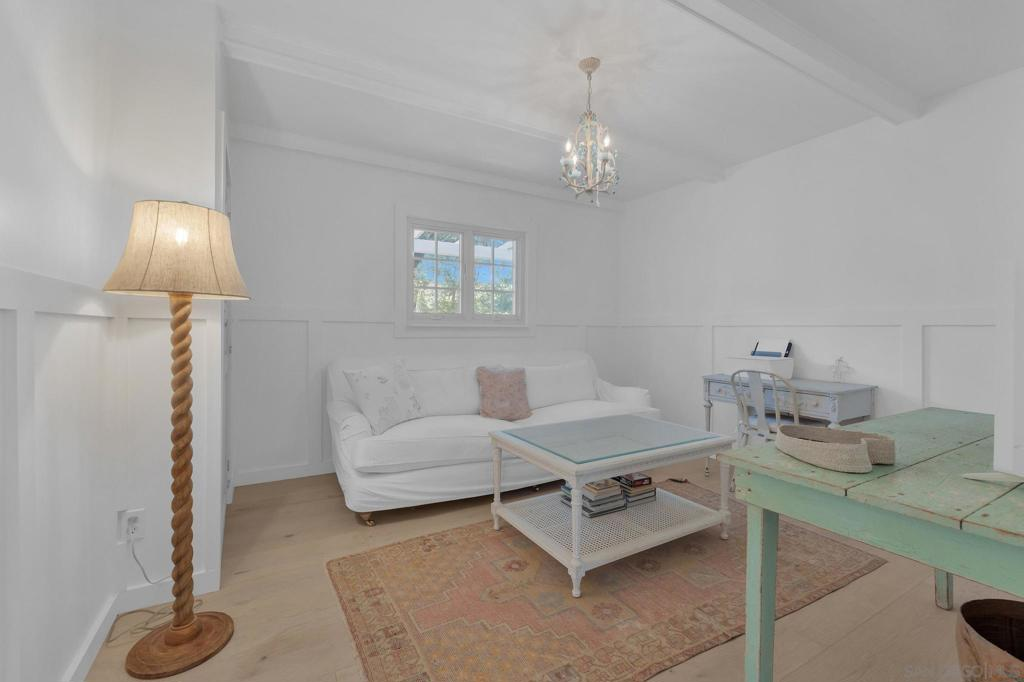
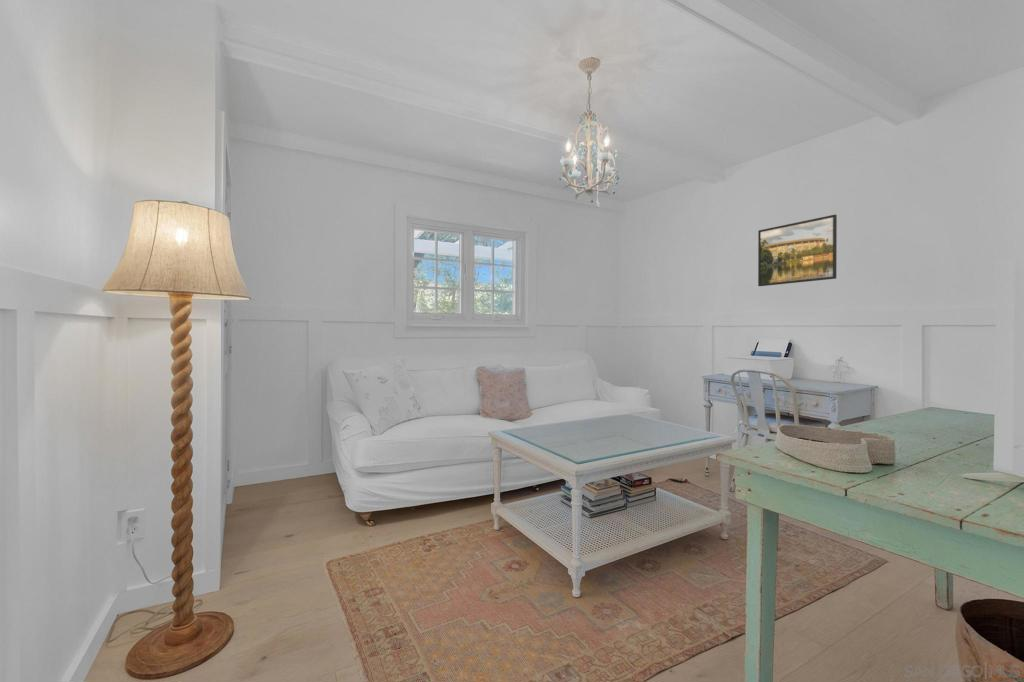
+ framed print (794, 252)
